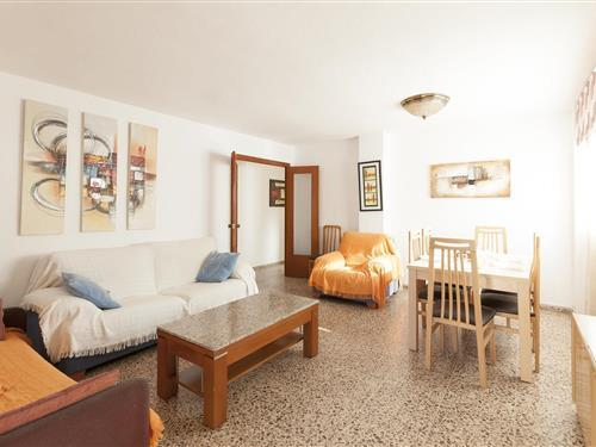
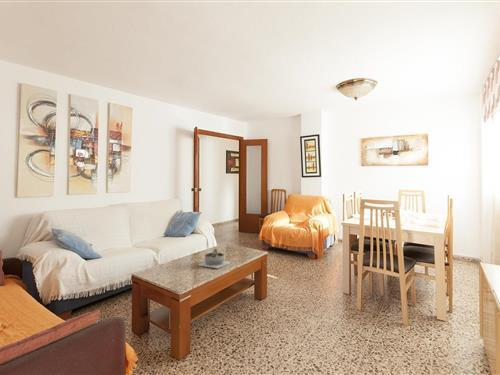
+ succulent planter (214, 256)
